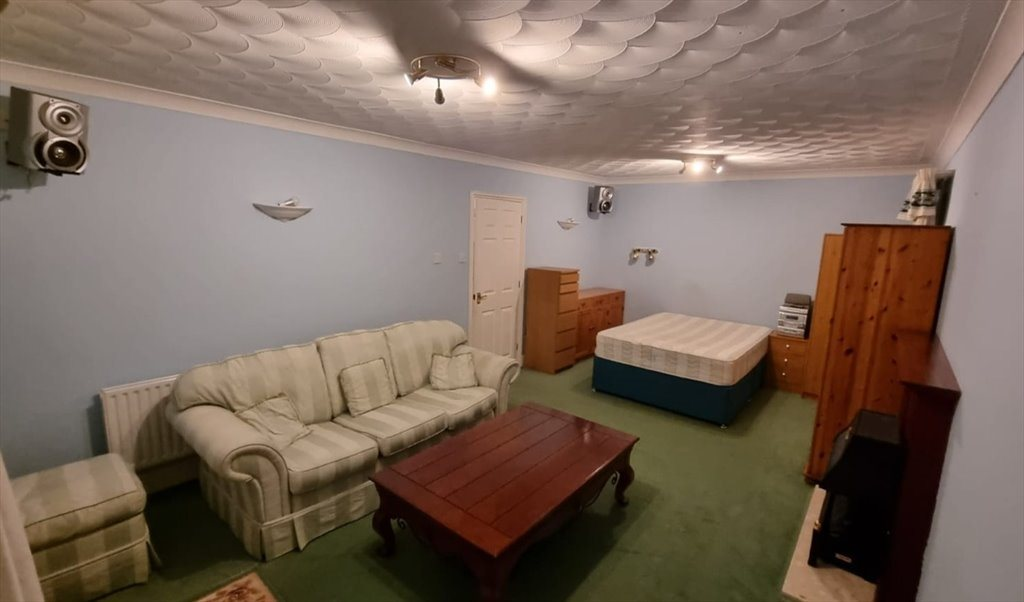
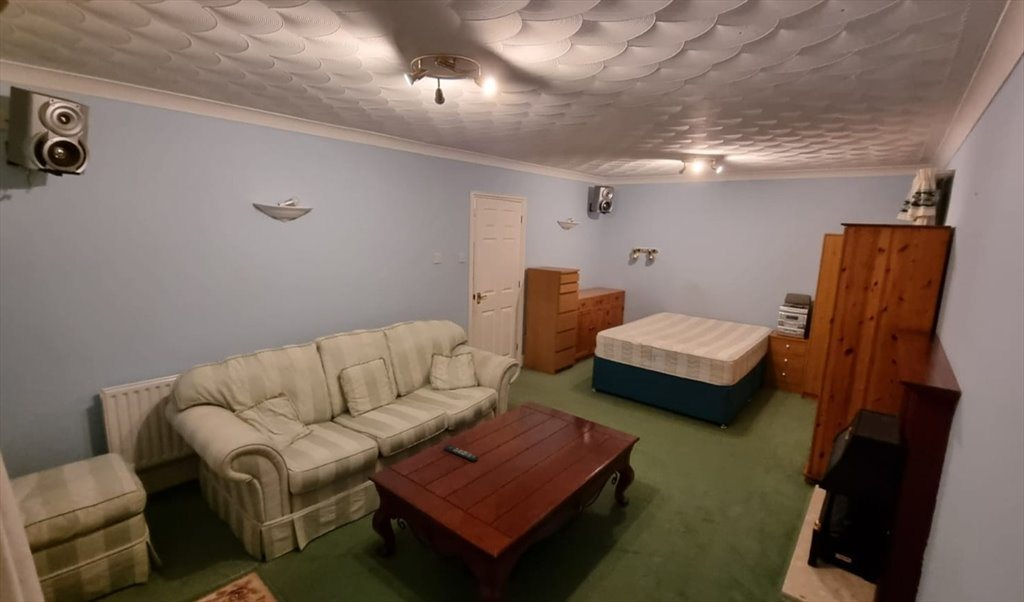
+ remote control (460, 452)
